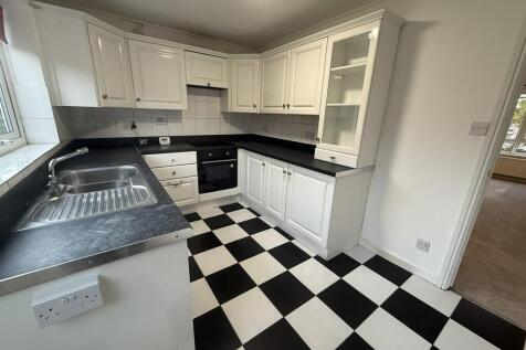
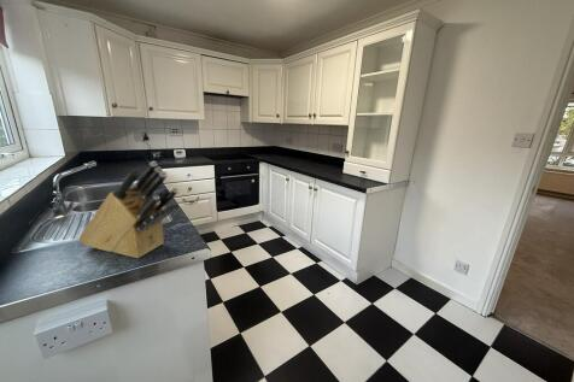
+ knife block (127, 205)
